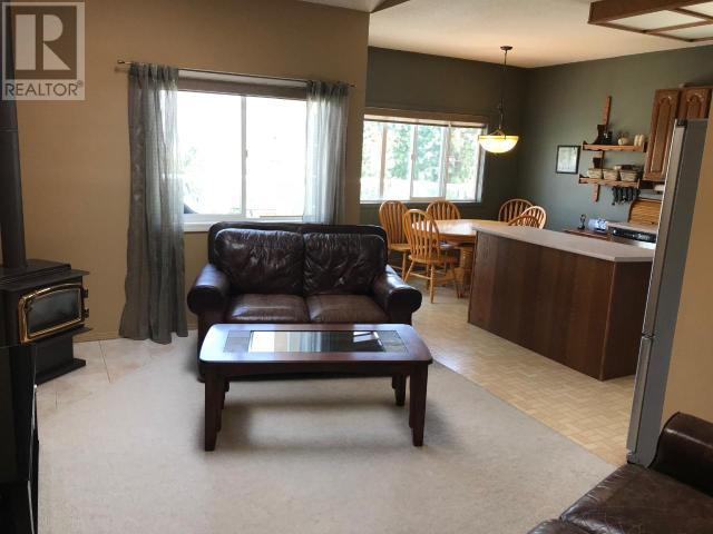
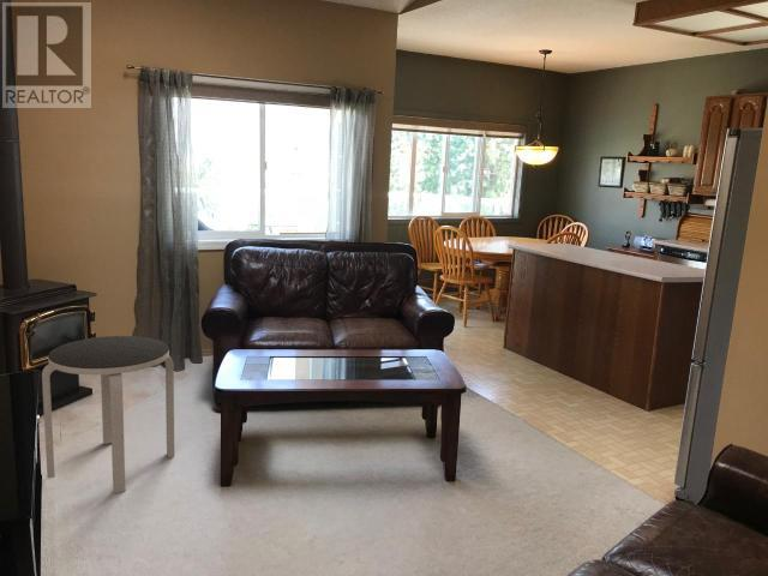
+ side table (112, 408)
